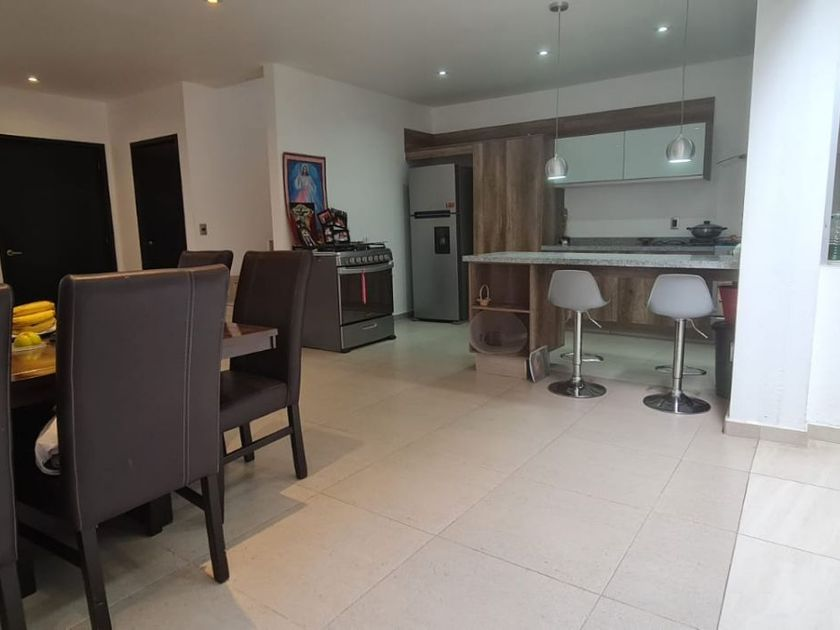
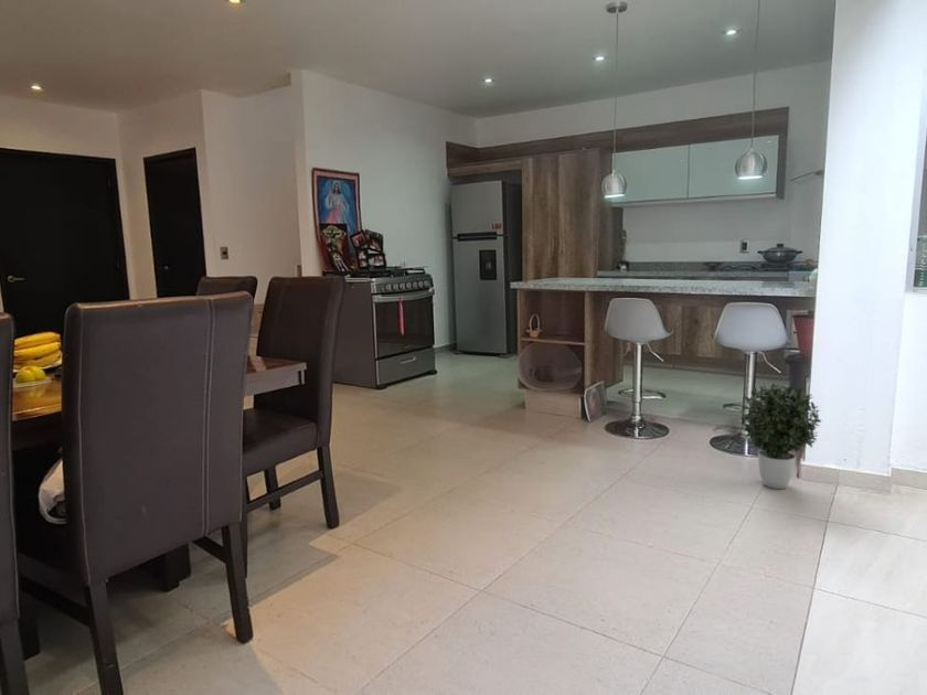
+ potted plant (779, 435)
